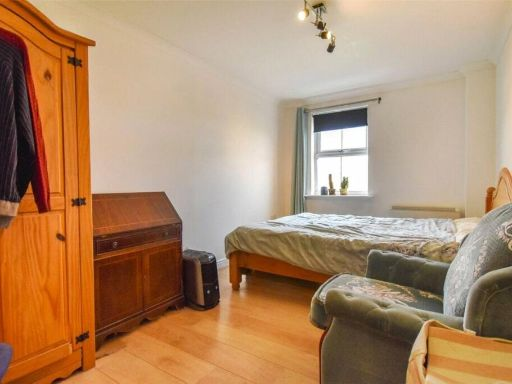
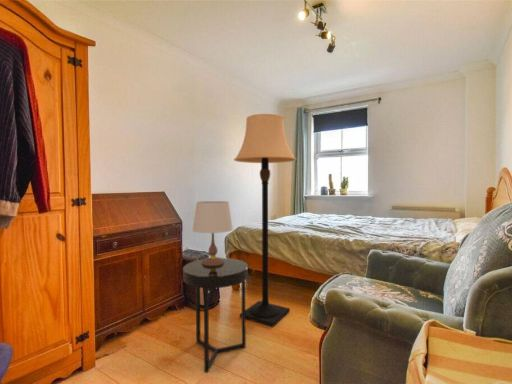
+ table lamp (212, 232)
+ side table (208, 309)
+ lamp (265, 216)
